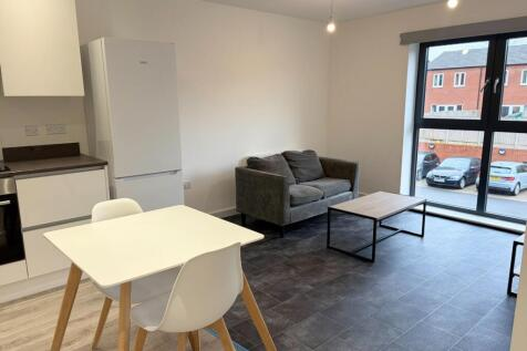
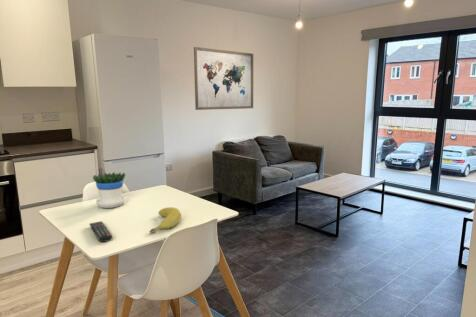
+ wall art (226, 80)
+ banana (161, 215)
+ remote control (100, 231)
+ flowerpot (110, 190)
